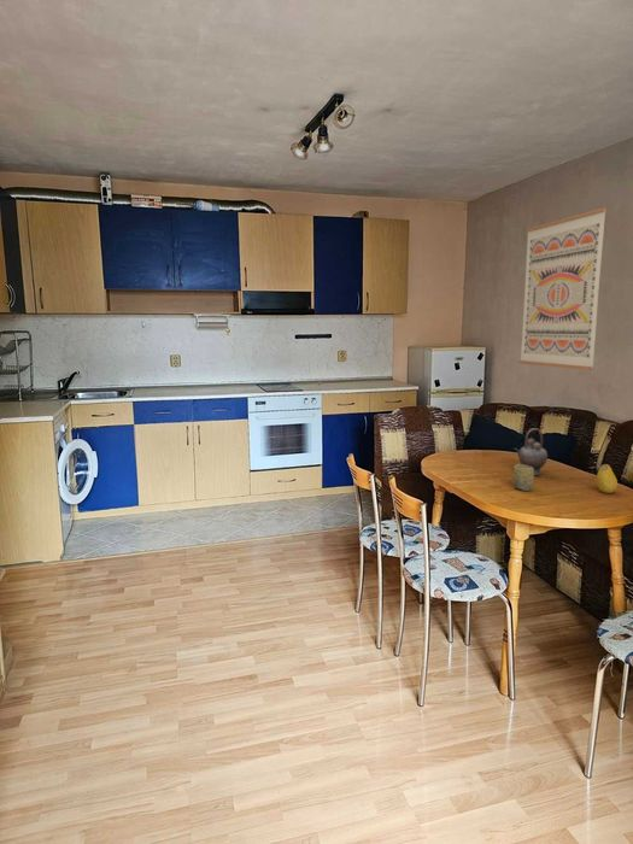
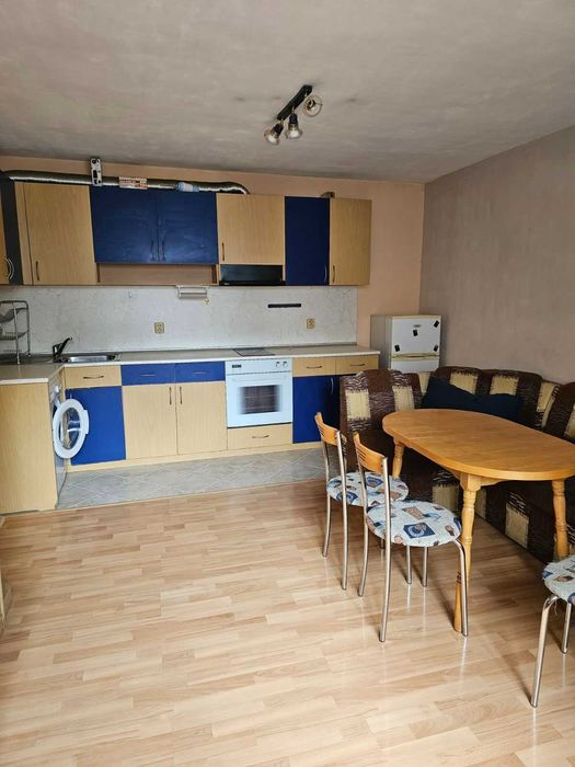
- wall art (557, 294)
- fruit (606, 479)
- cup (523, 476)
- teapot (529, 451)
